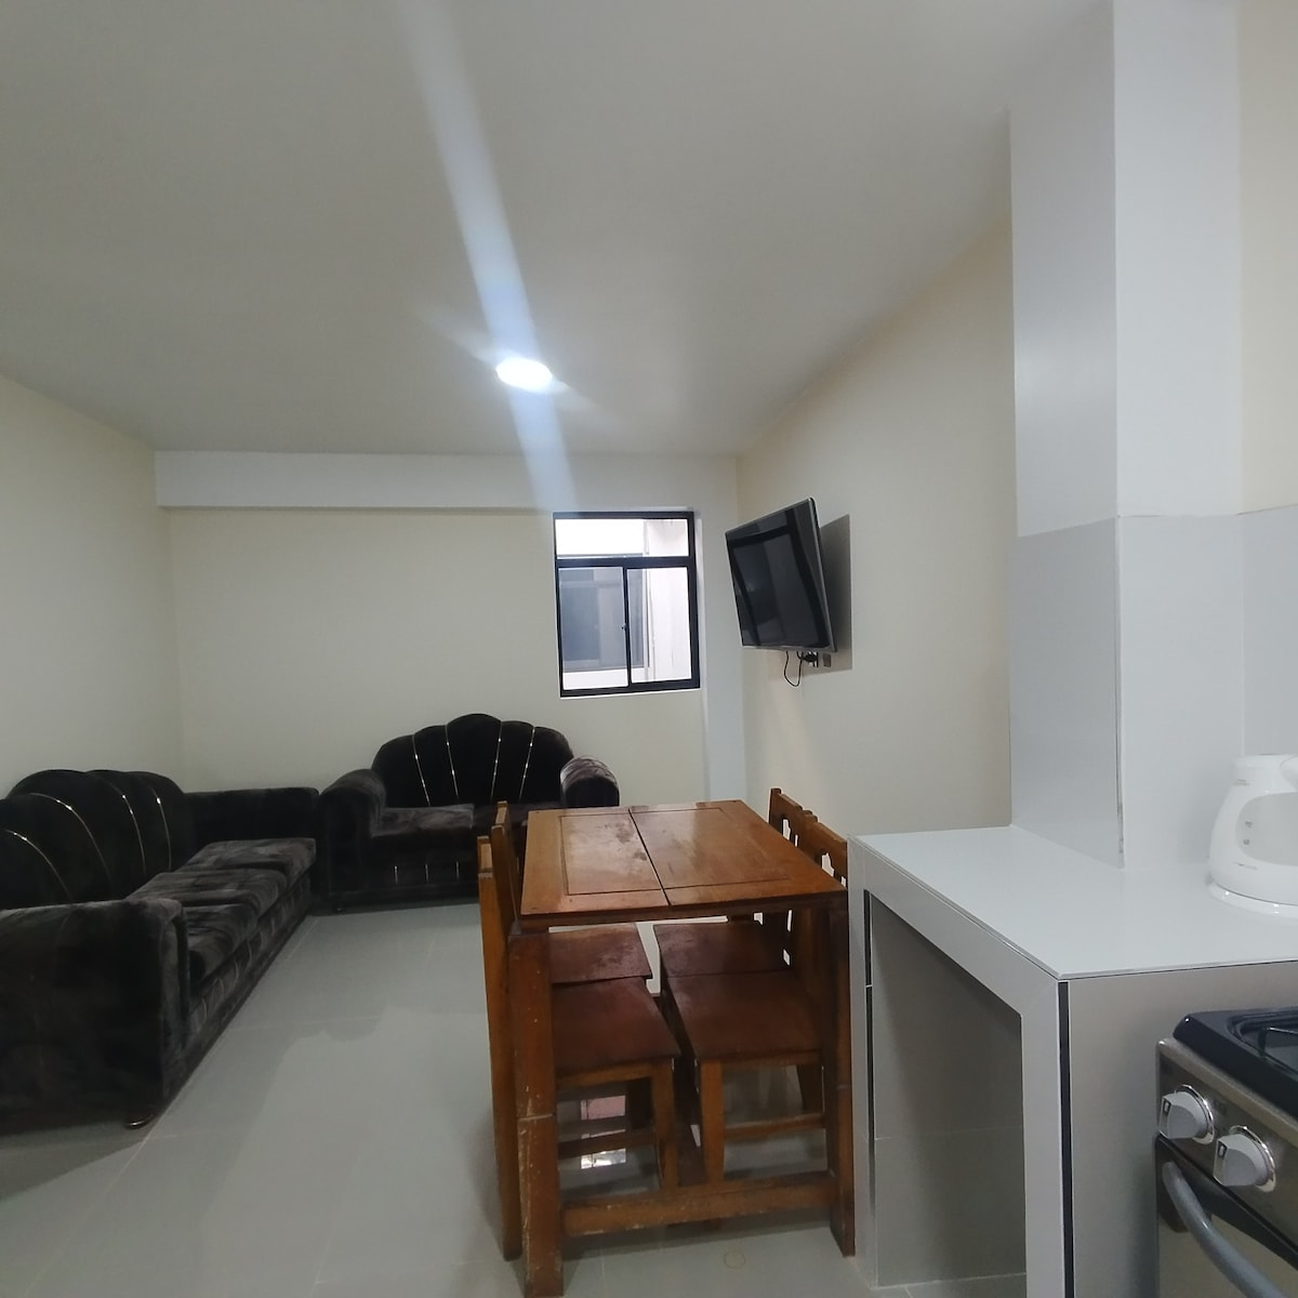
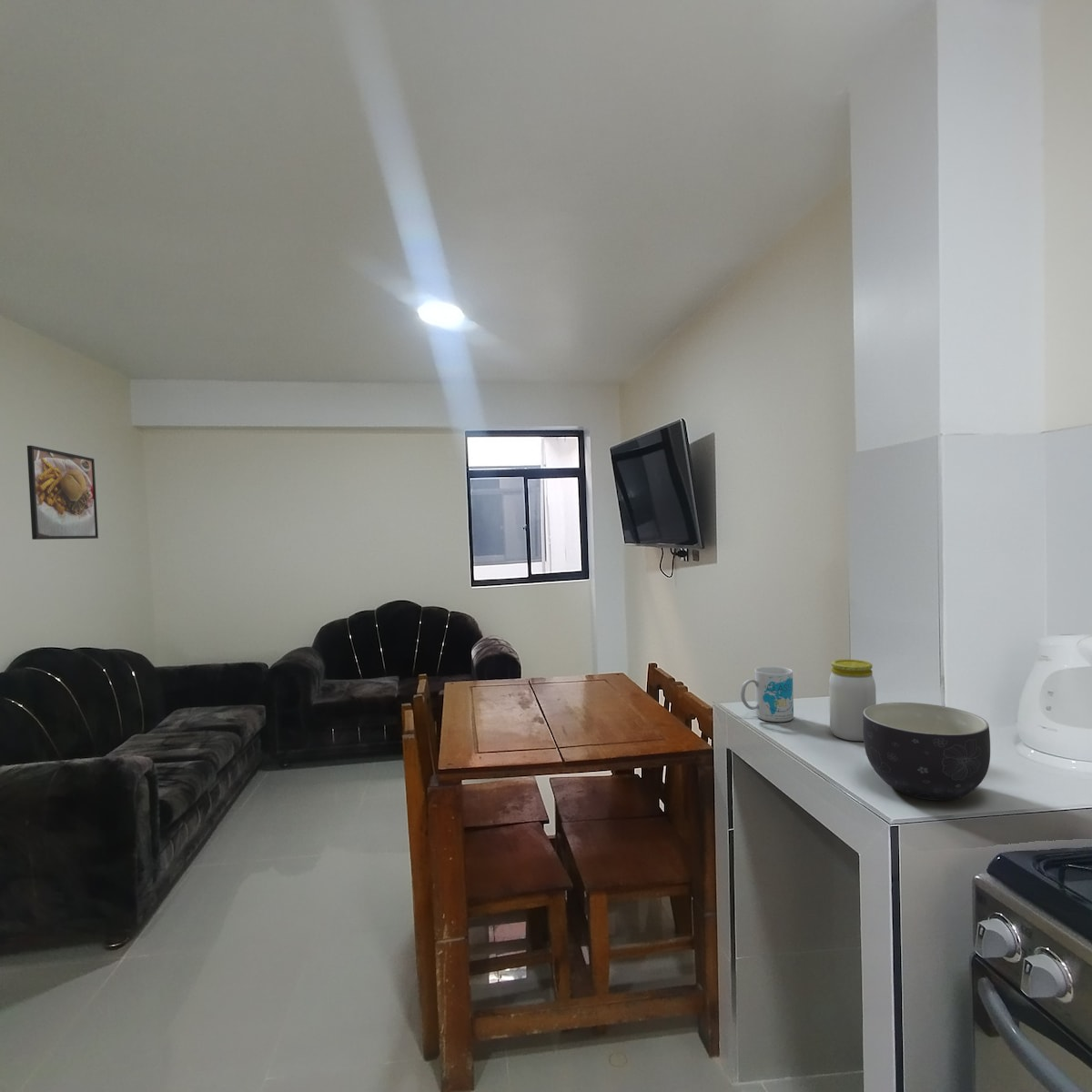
+ mug (765, 693)
+ bowl (924, 752)
+ jar (852, 699)
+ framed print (66, 495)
